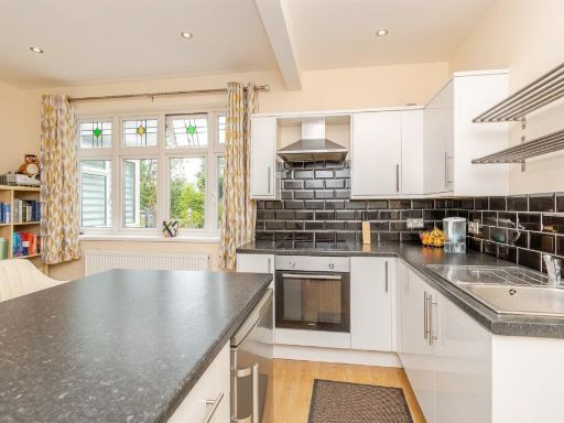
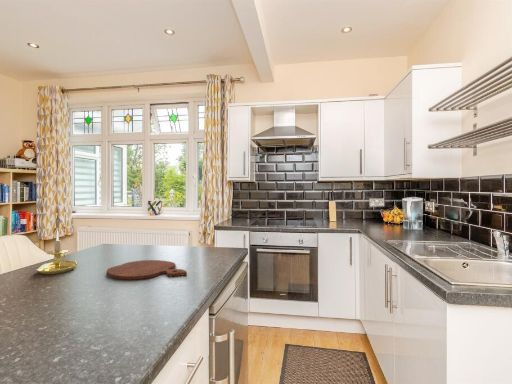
+ candle holder (58, 249)
+ cutting board (151, 269)
